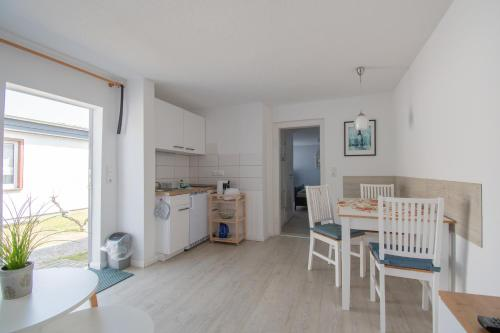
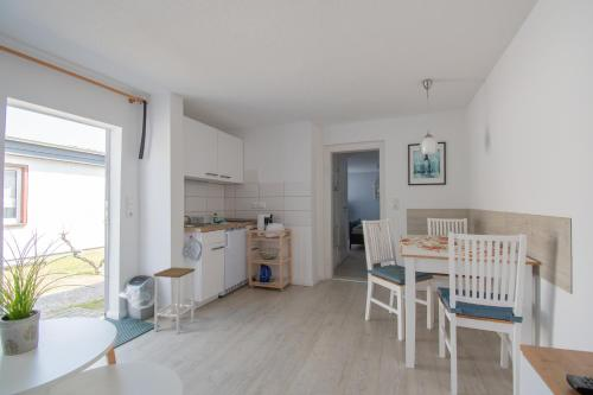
+ step stool (173, 298)
